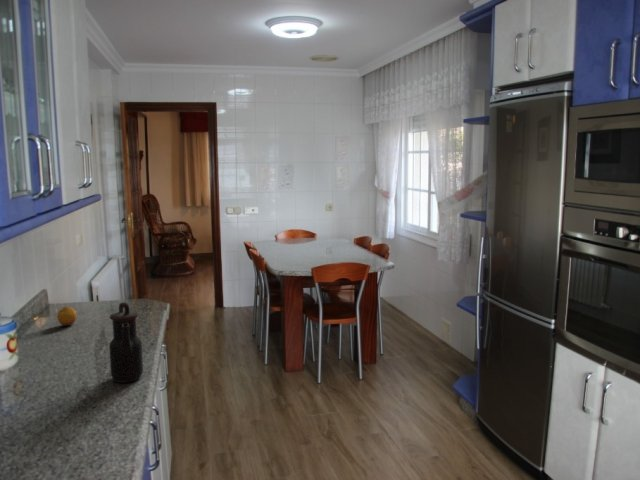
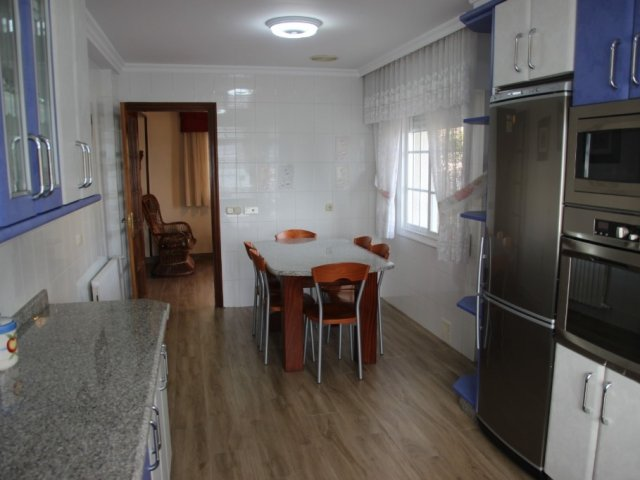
- fruit (66, 315)
- teapot (125, 340)
